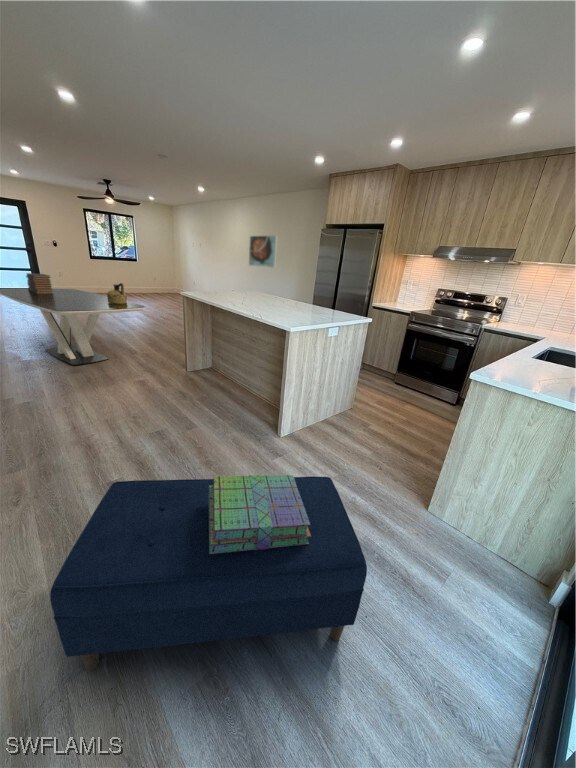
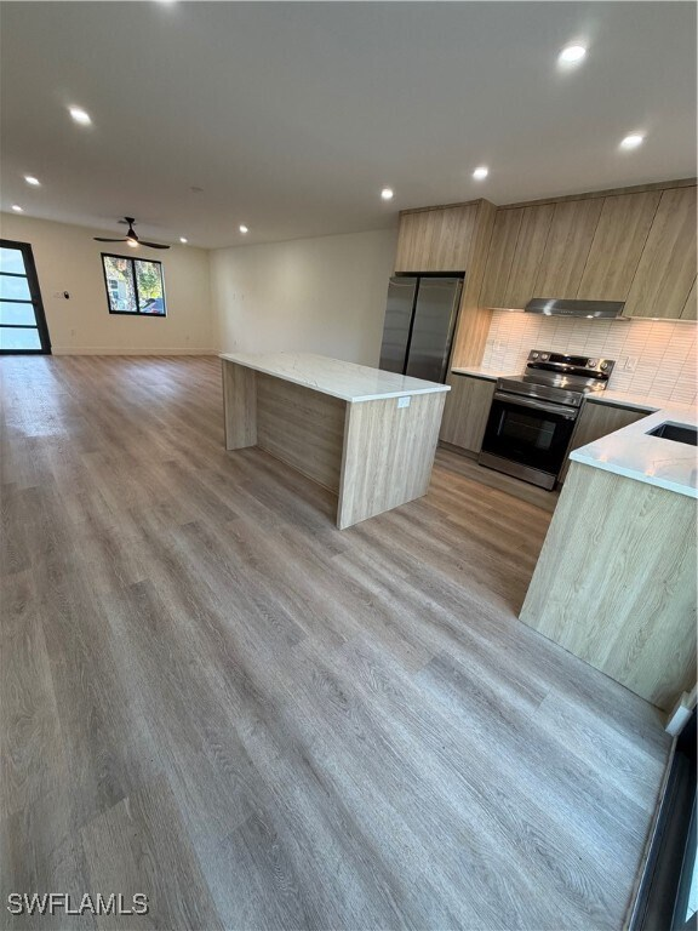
- dining table (72, 327)
- ceramic jug (116, 292)
- bench (225, 561)
- stack of books (256, 510)
- book stack (39, 283)
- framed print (262, 251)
